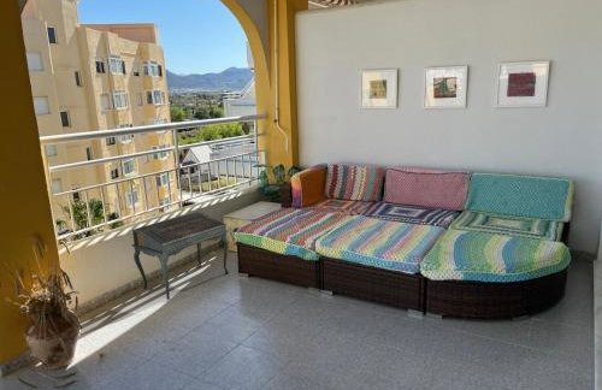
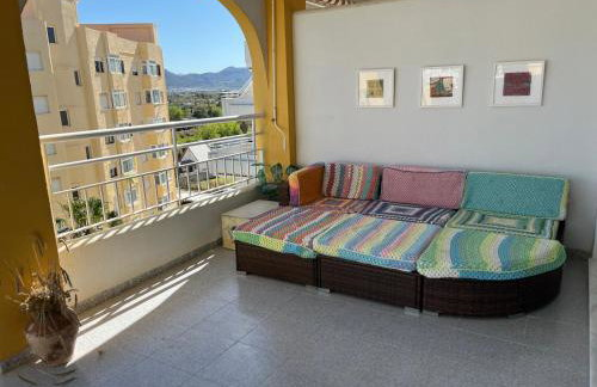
- writing desk (182, 249)
